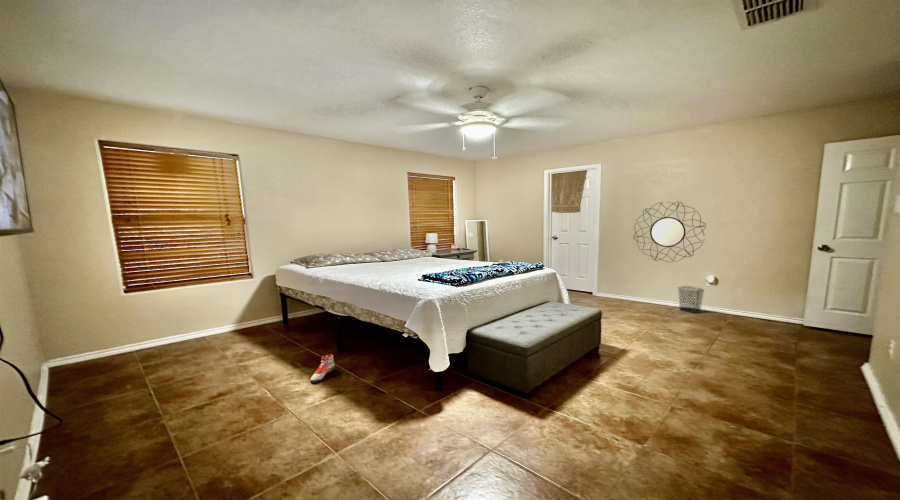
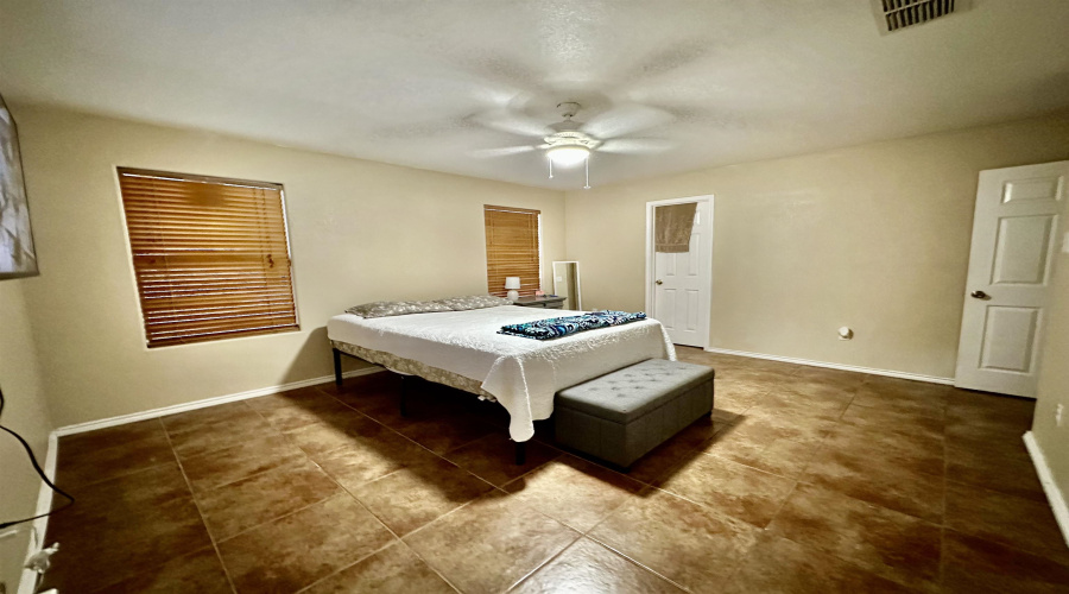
- waste bin (690, 299)
- sneaker (321, 367)
- home mirror (667, 232)
